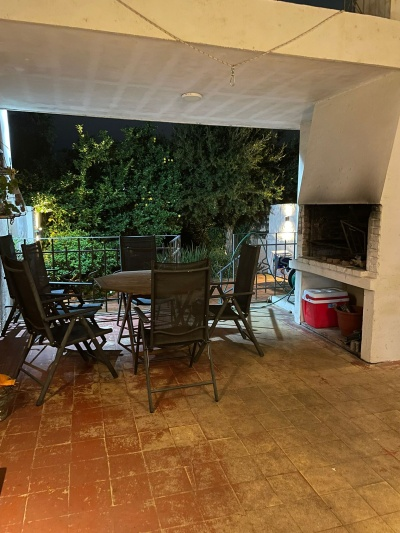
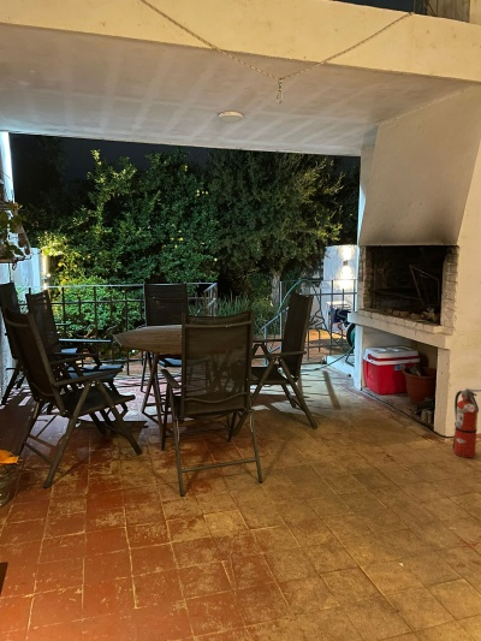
+ fire extinguisher (463, 420)
